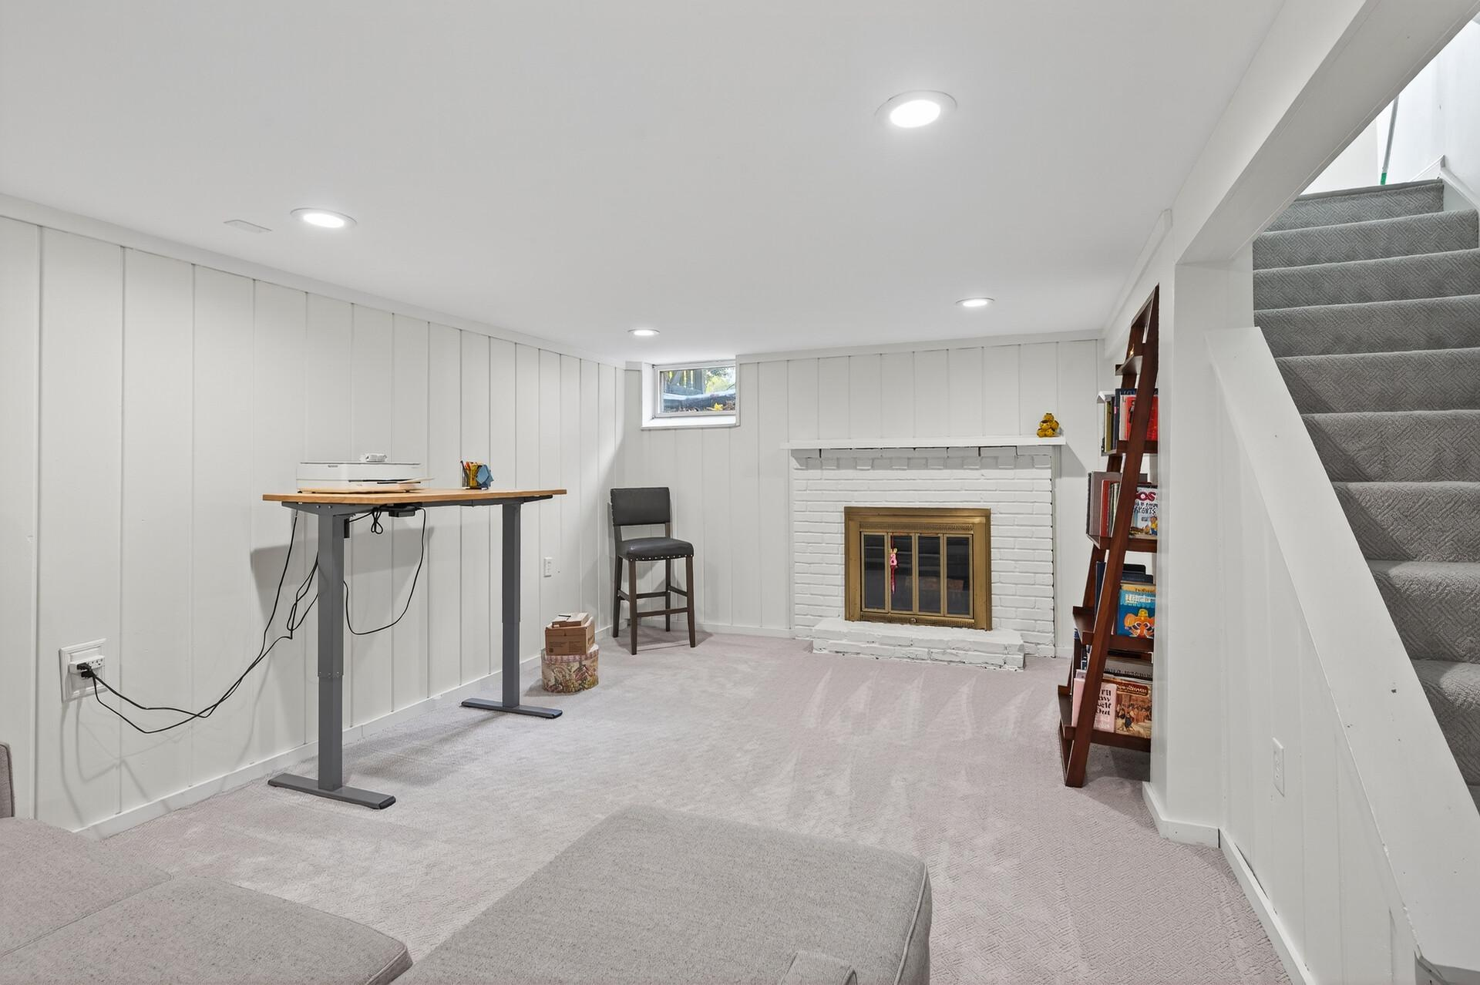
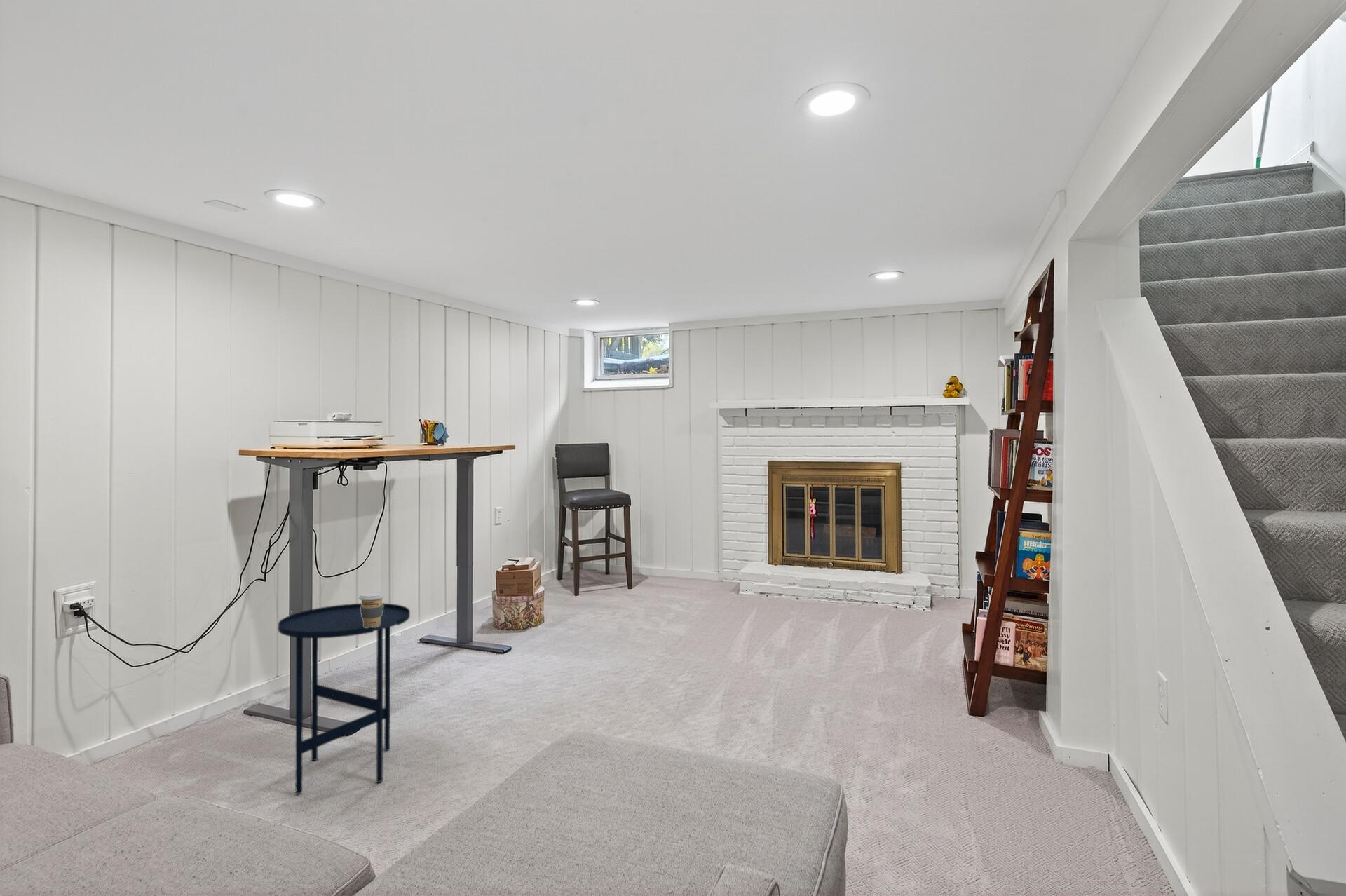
+ coffee cup (372, 609)
+ side table (346, 693)
